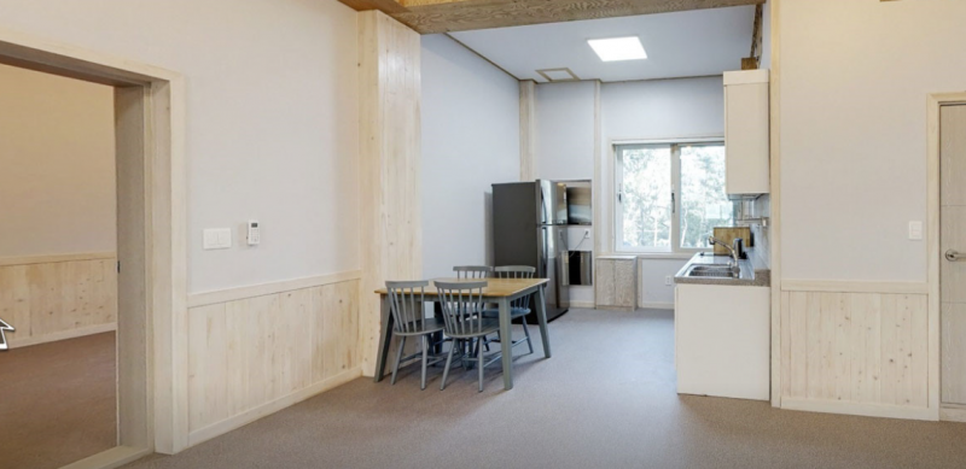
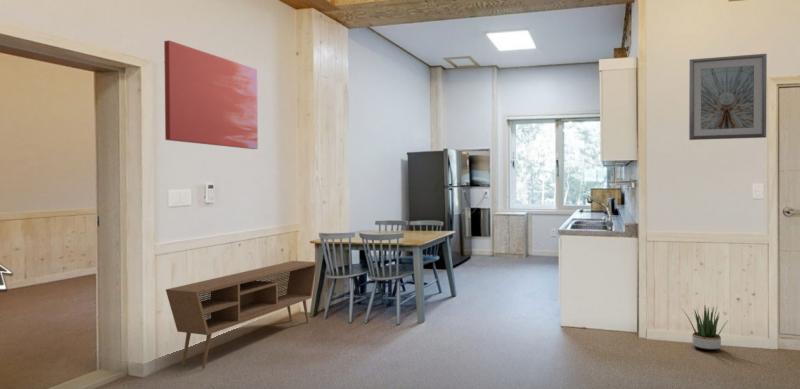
+ potted plant (706, 326)
+ wall art (215, 100)
+ media console (253, 307)
+ picture frame (726, 97)
